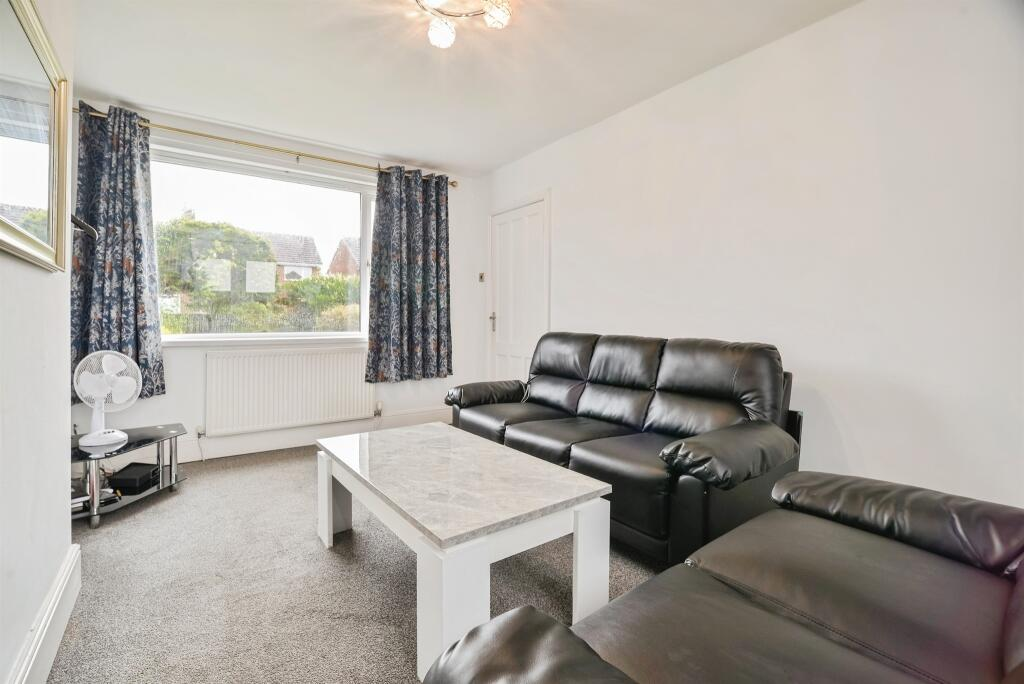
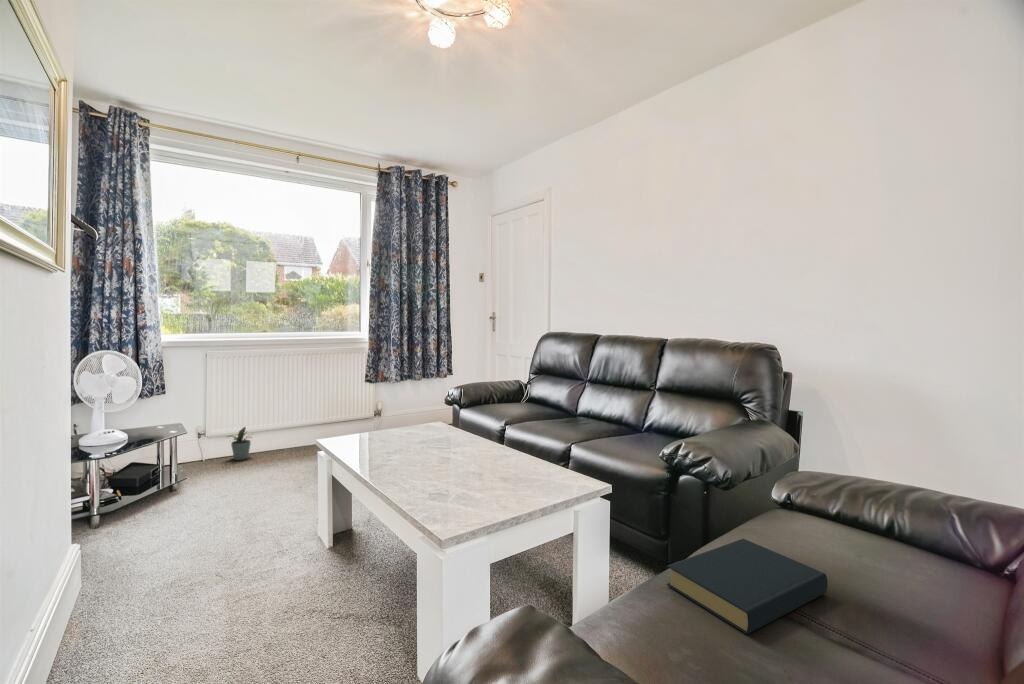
+ potted plant (240, 443)
+ hardback book (745, 579)
